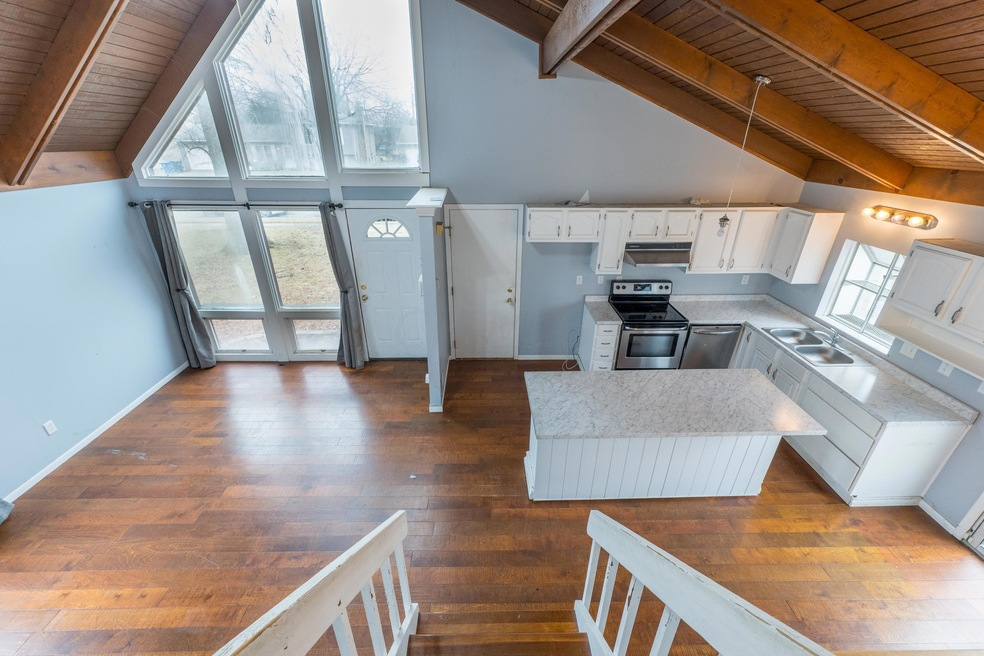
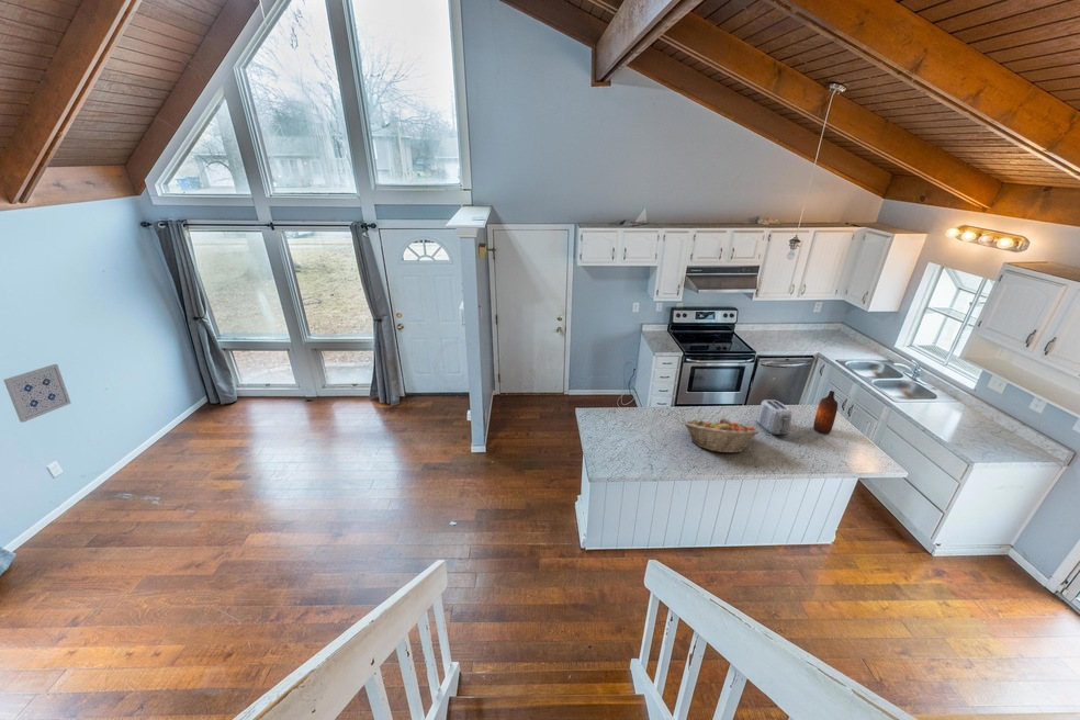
+ bottle (826, 410)
+ fruit basket (719, 431)
+ wall art (38, 392)
+ toaster (773, 416)
